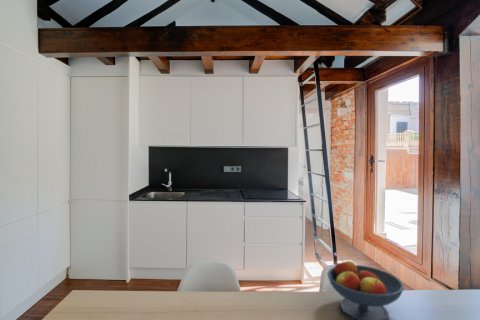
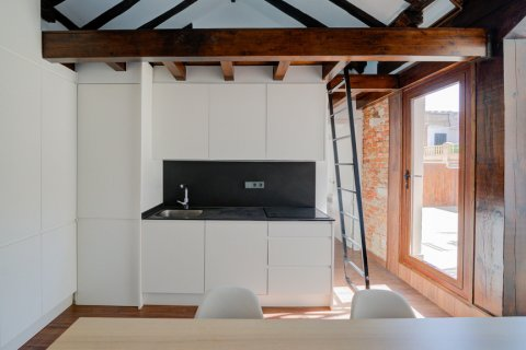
- fruit bowl (363, 288)
